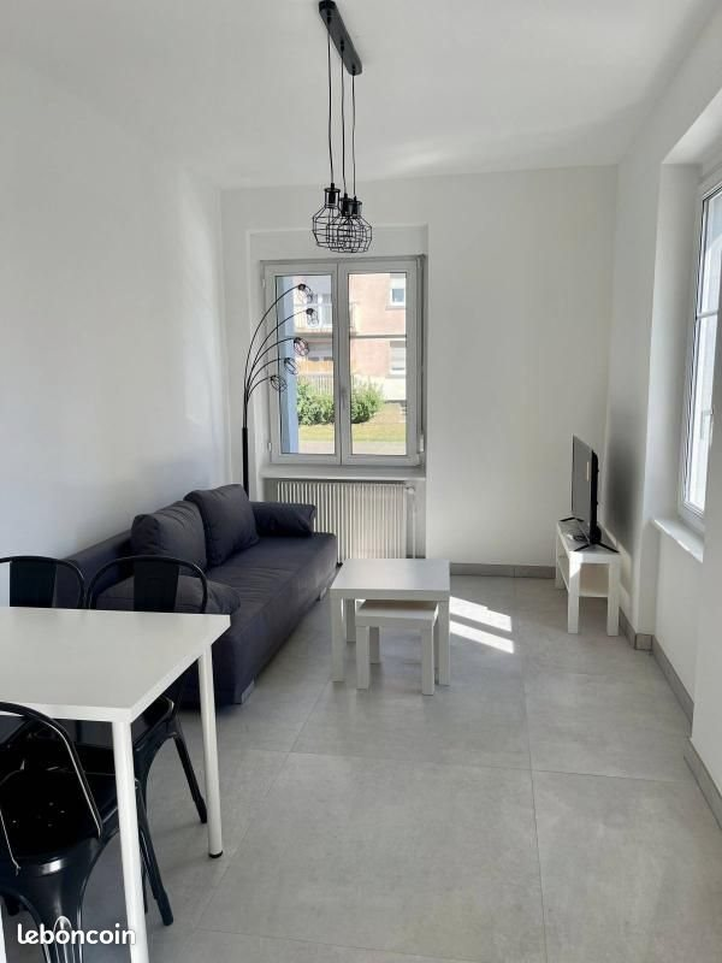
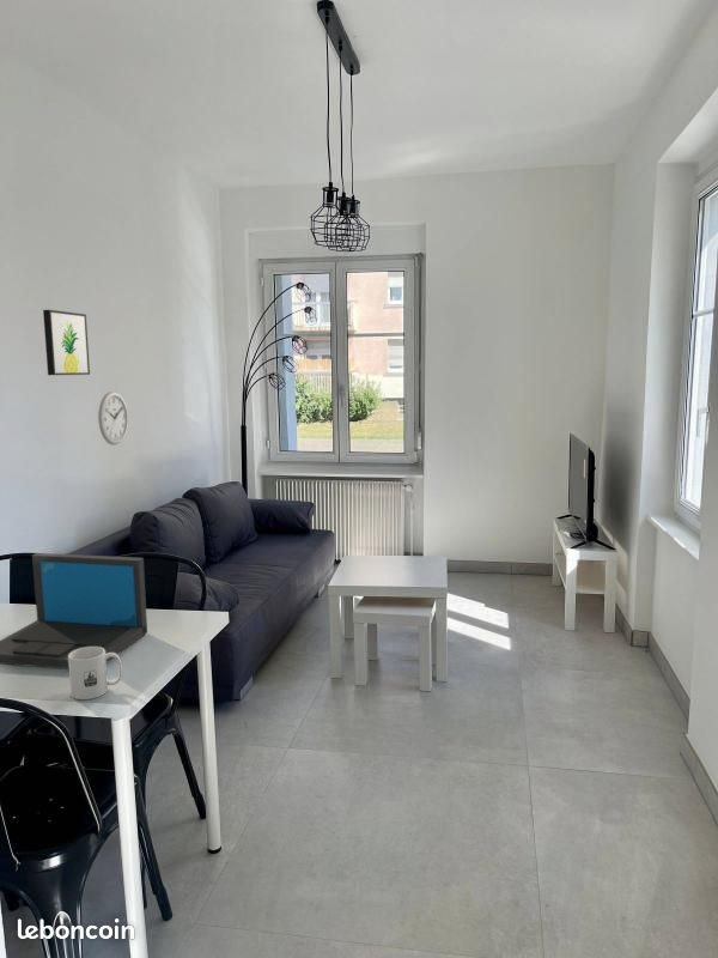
+ laptop (65, 607)
+ wall clock (114, 418)
+ mug (96, 671)
+ wall art (67, 344)
